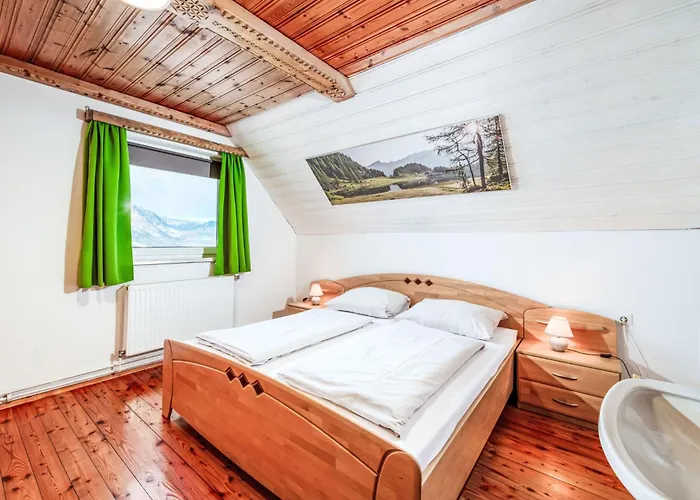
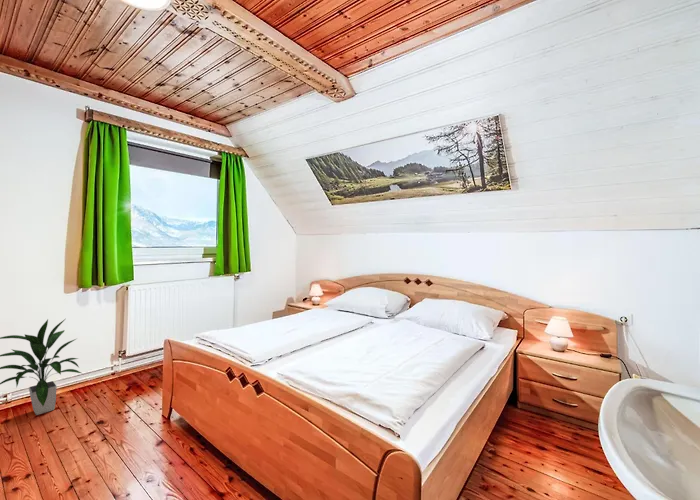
+ indoor plant (39, 367)
